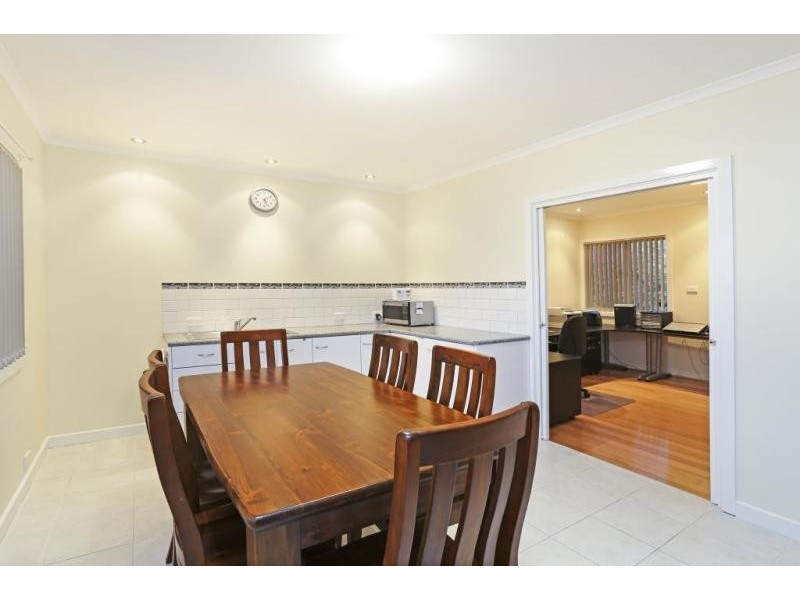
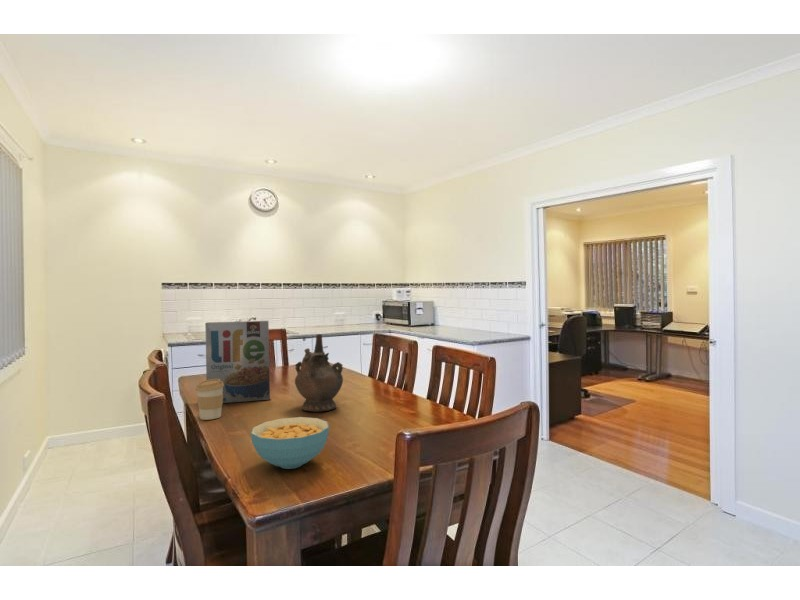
+ ceremonial vessel (317, 371)
+ cereal box (238, 360)
+ coffee cup (210, 398)
+ cereal bowl (291, 445)
